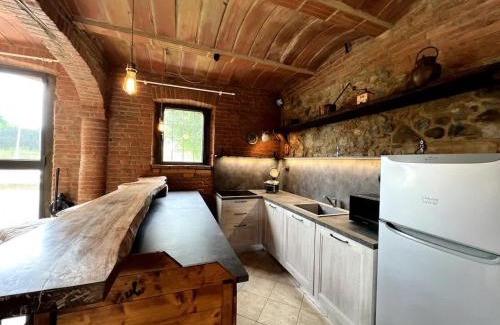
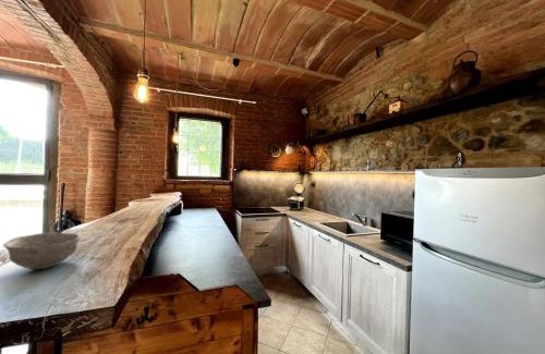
+ bowl (45, 252)
